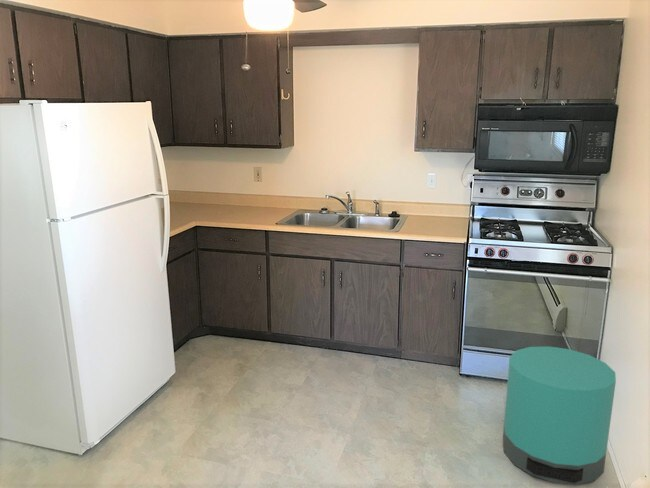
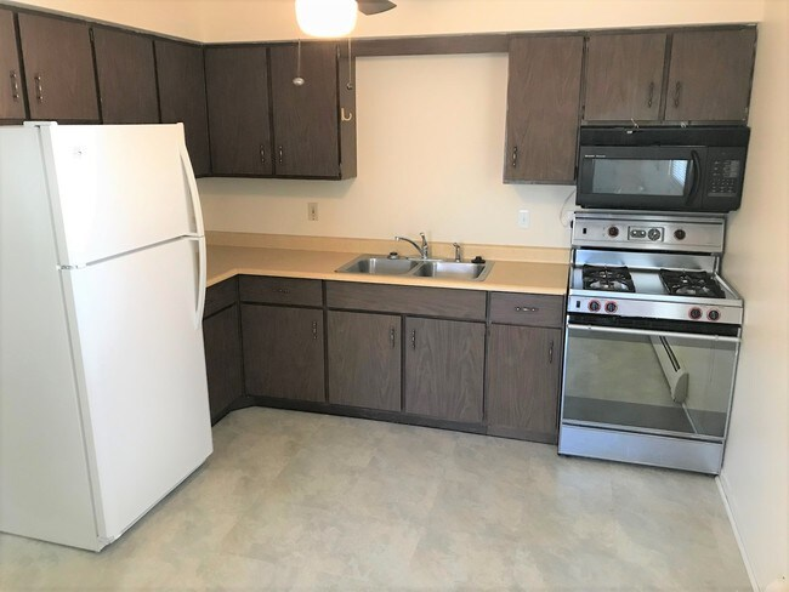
- trash can (556, 411)
